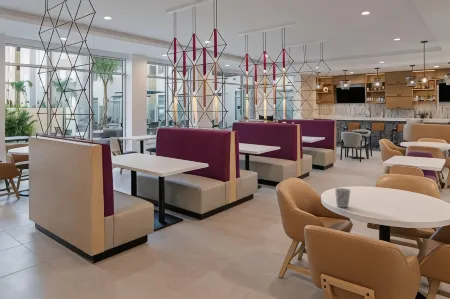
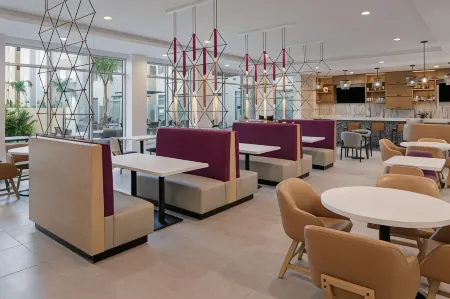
- cup (342, 197)
